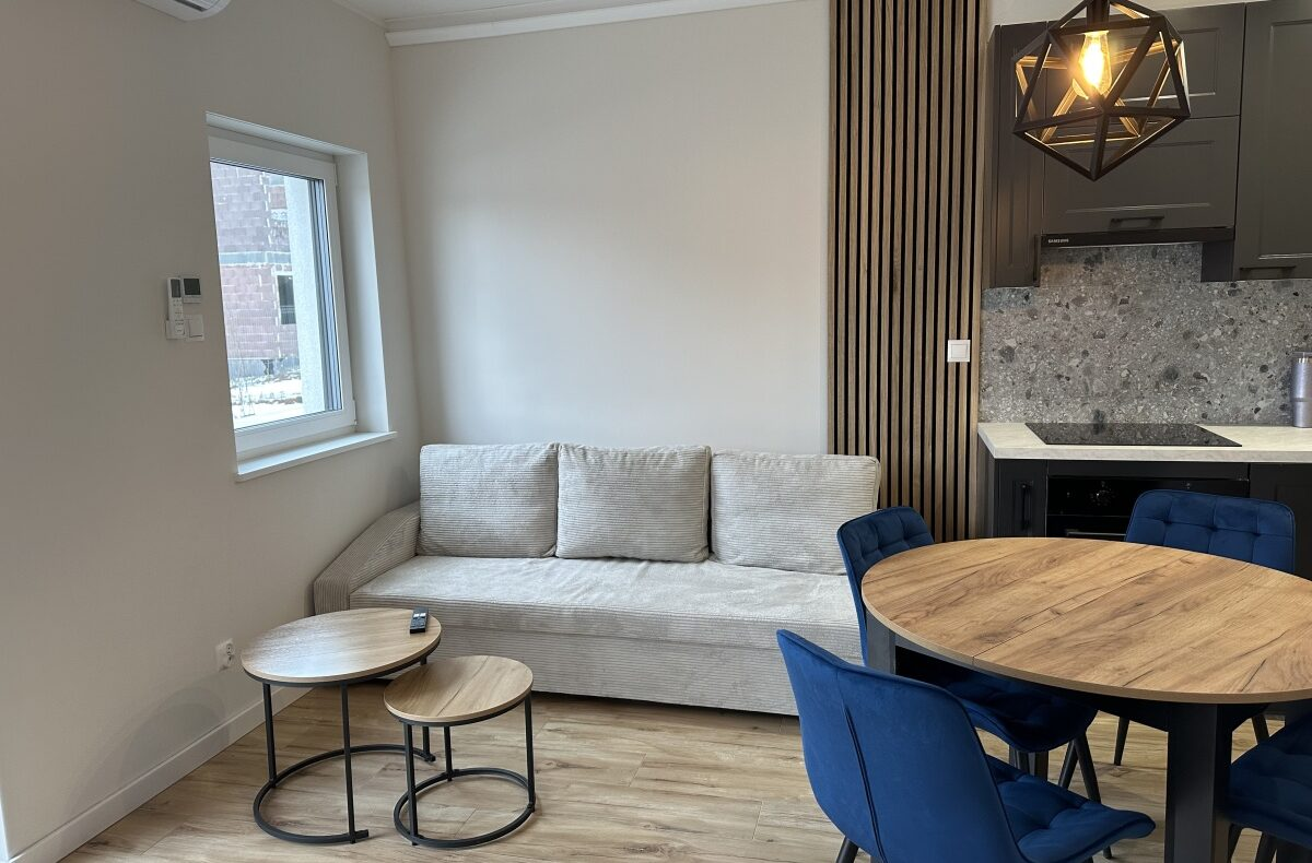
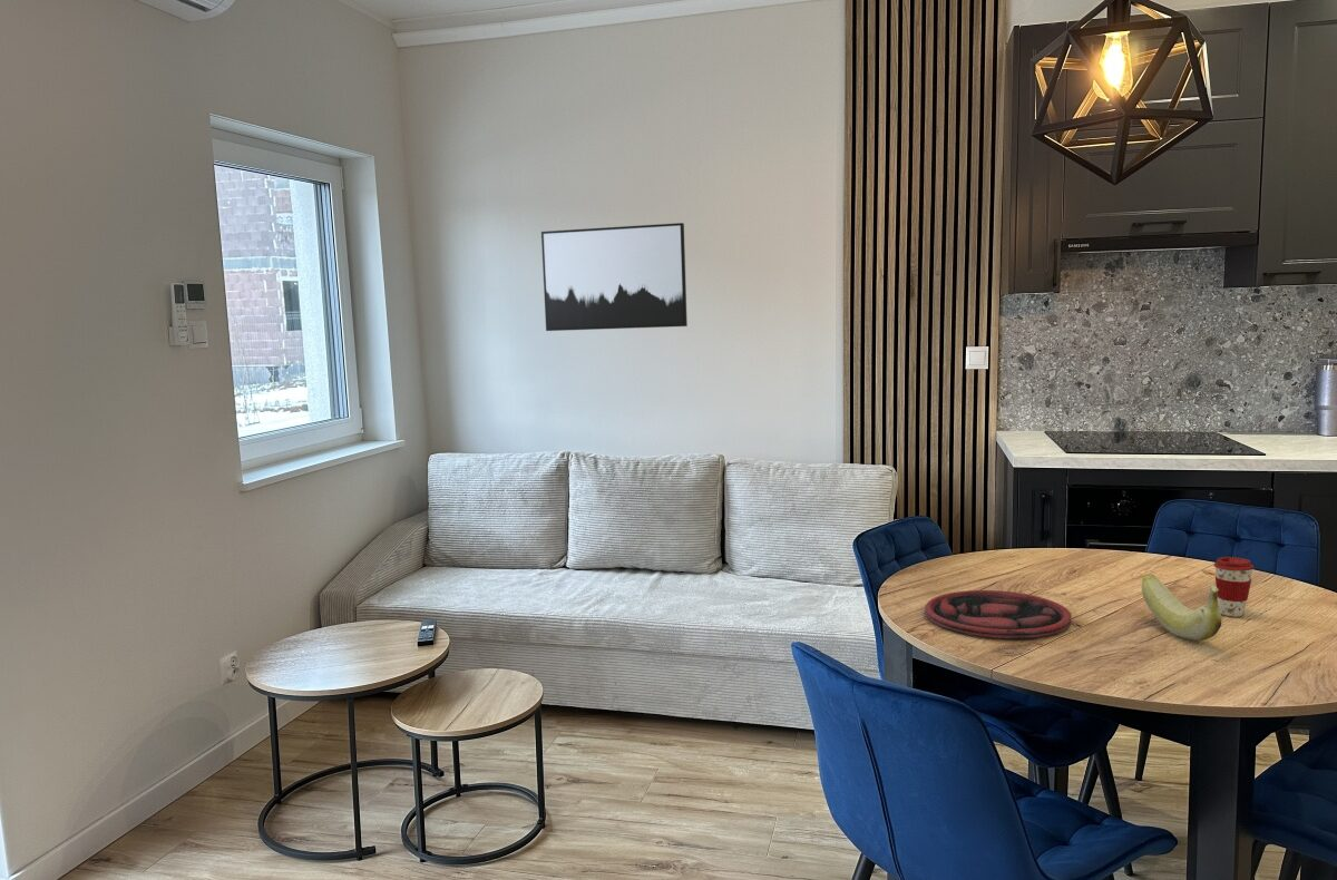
+ coffee cup (1232, 586)
+ banana (1180, 603)
+ plate (996, 612)
+ wall art (613, 277)
